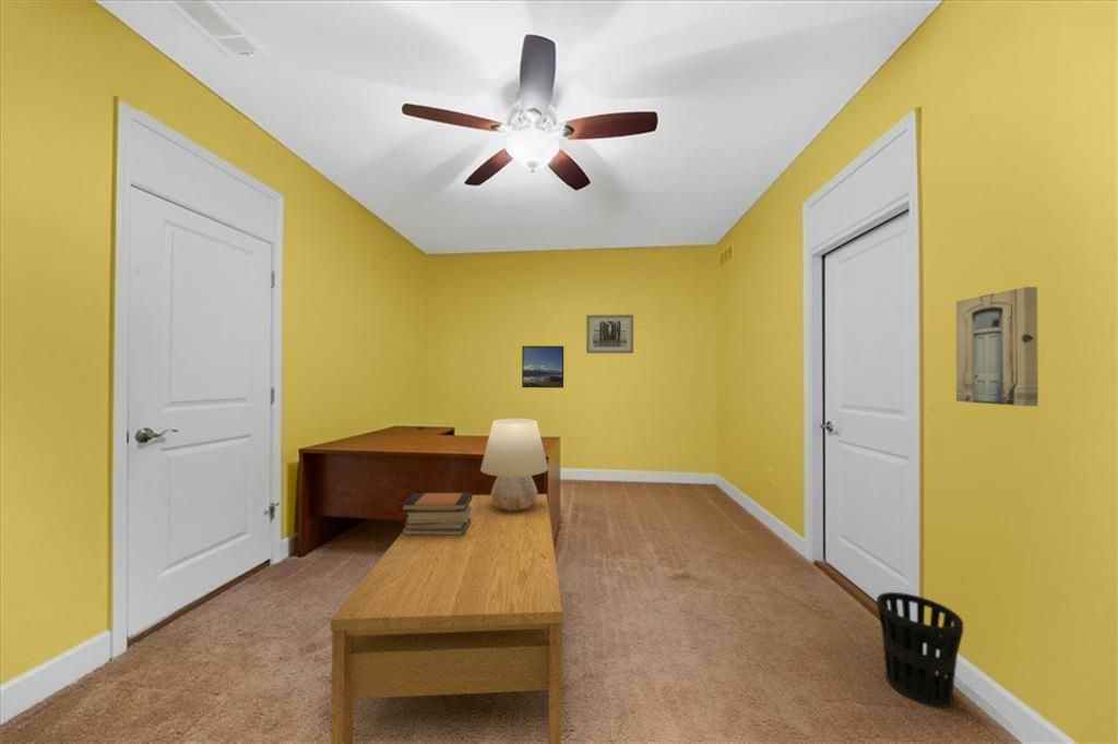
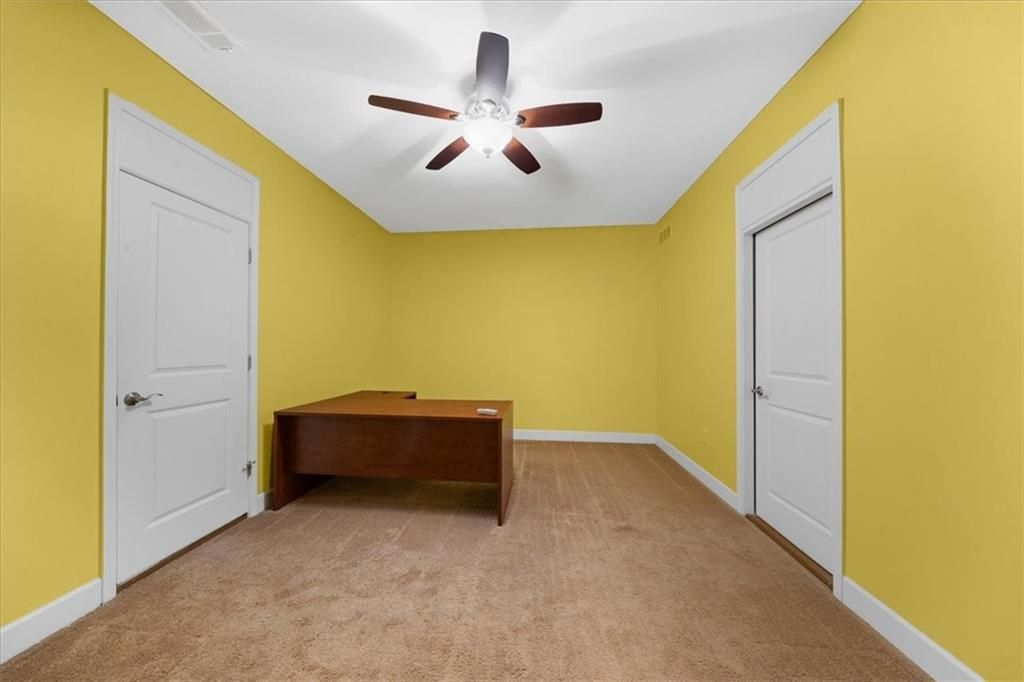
- wall art (992, 348)
- book stack (438, 513)
- wastebasket (917, 647)
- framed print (543, 367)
- coffee table (475, 593)
- wall art (609, 334)
- table lamp (514, 463)
